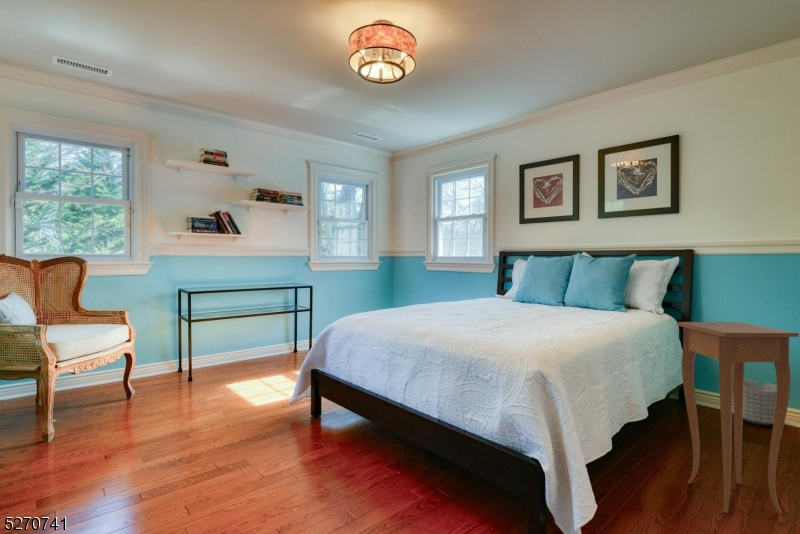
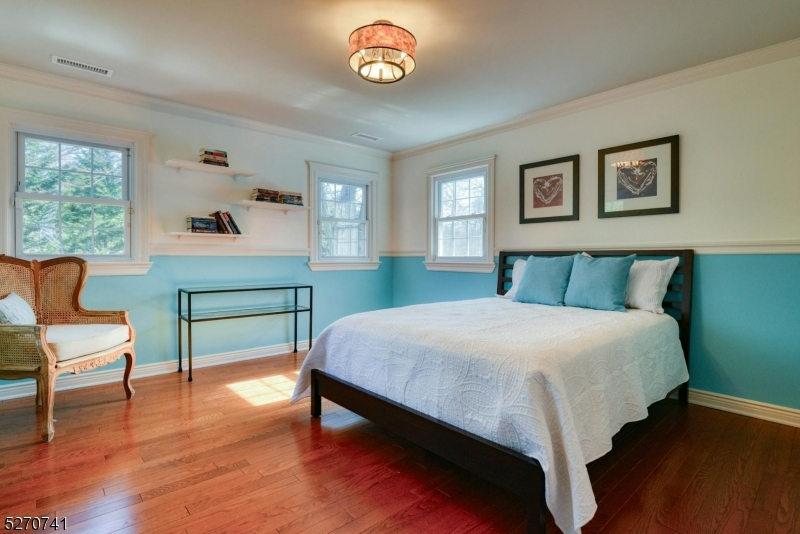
- side table (731, 412)
- planter (757, 403)
